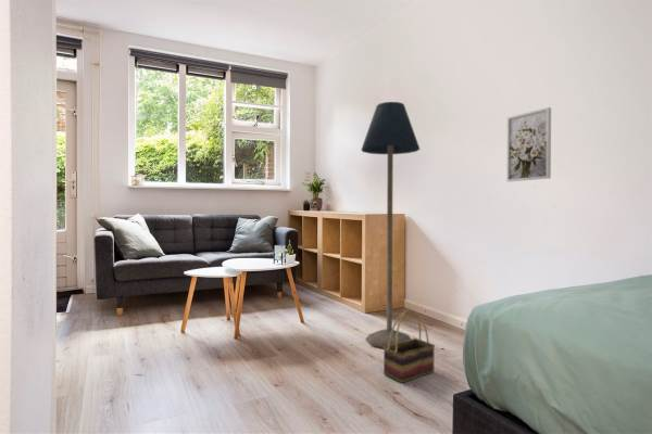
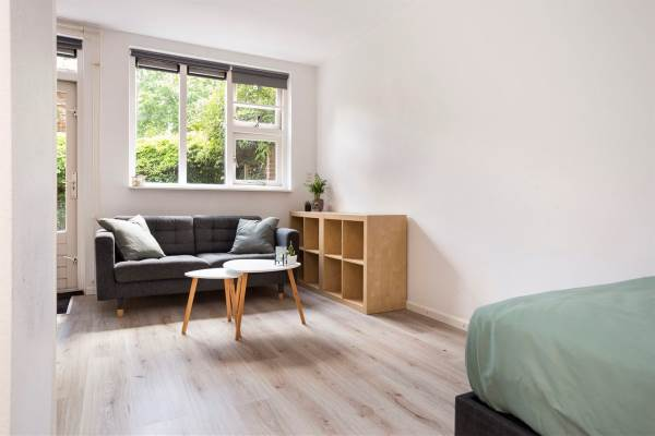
- floor lamp (390, 222)
- wall art (527, 146)
- basket (409, 342)
